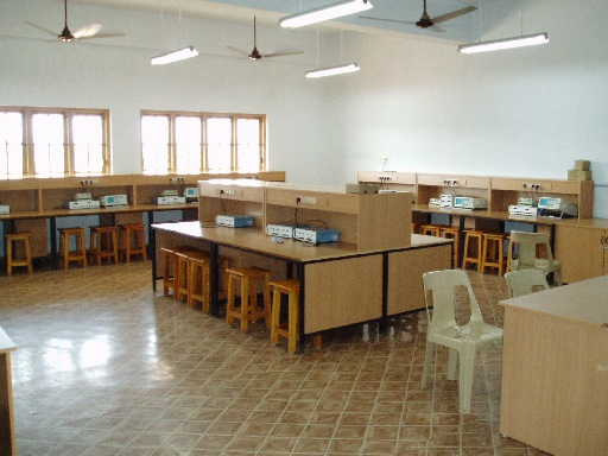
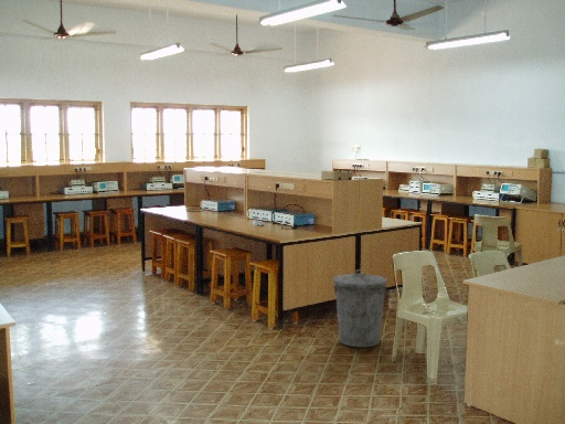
+ trash can (359, 305)
